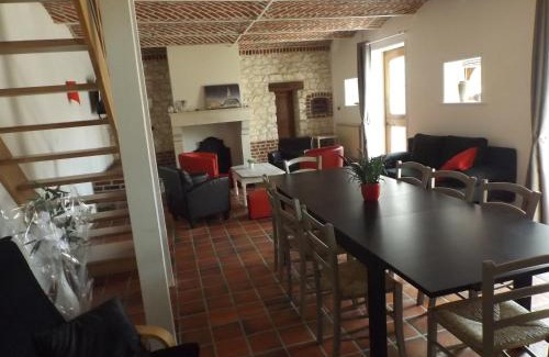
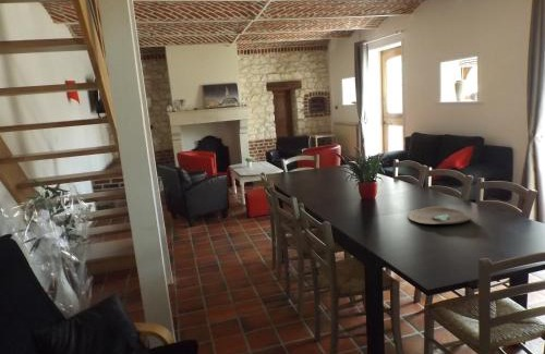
+ decorative bowl (440, 213)
